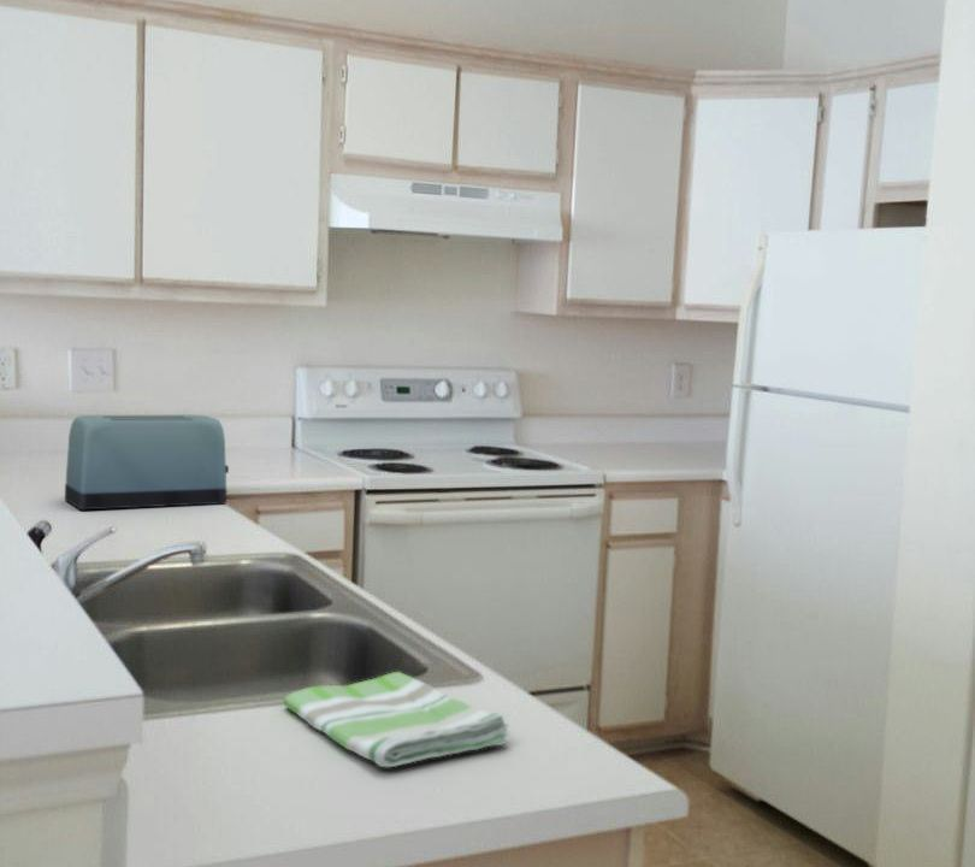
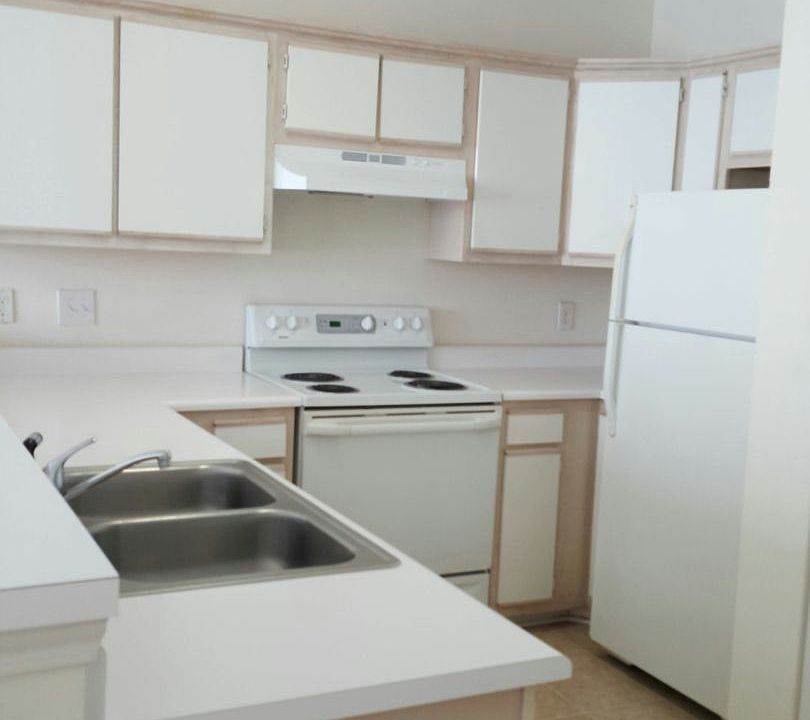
- dish towel (392, 712)
- toaster (149, 459)
